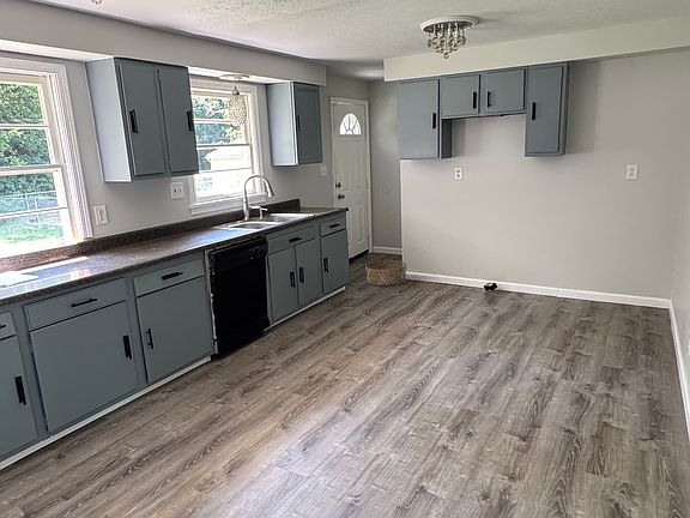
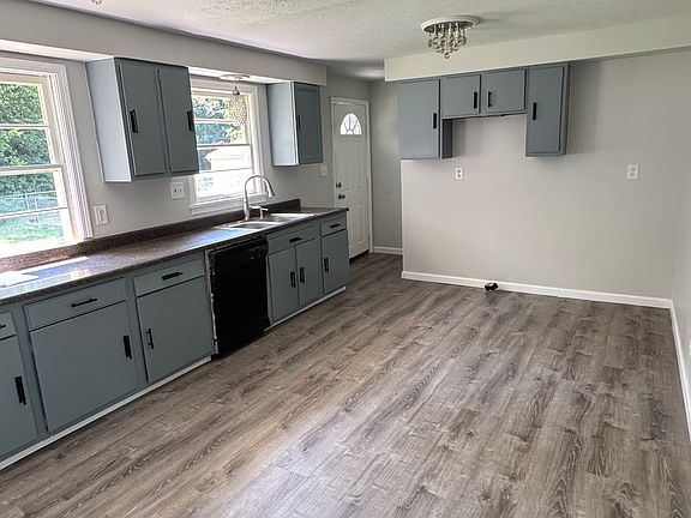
- basket (386, 272)
